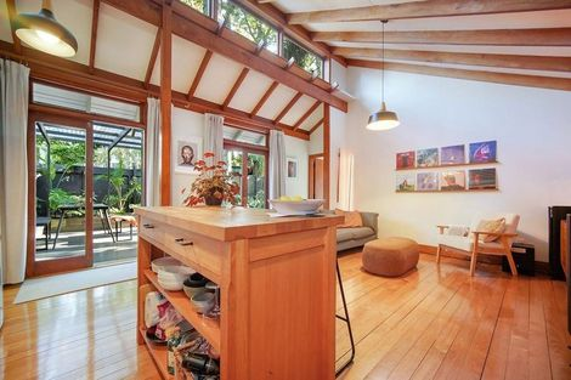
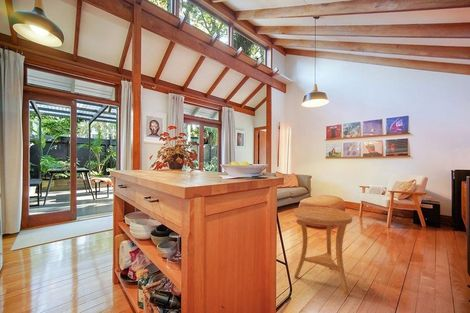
+ side table (327, 245)
